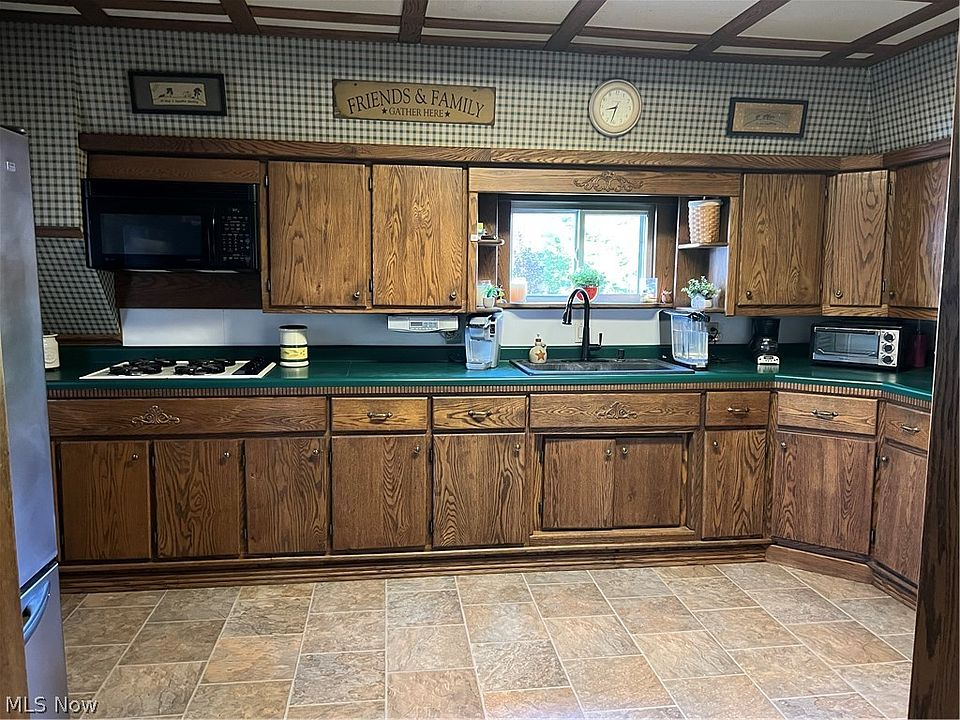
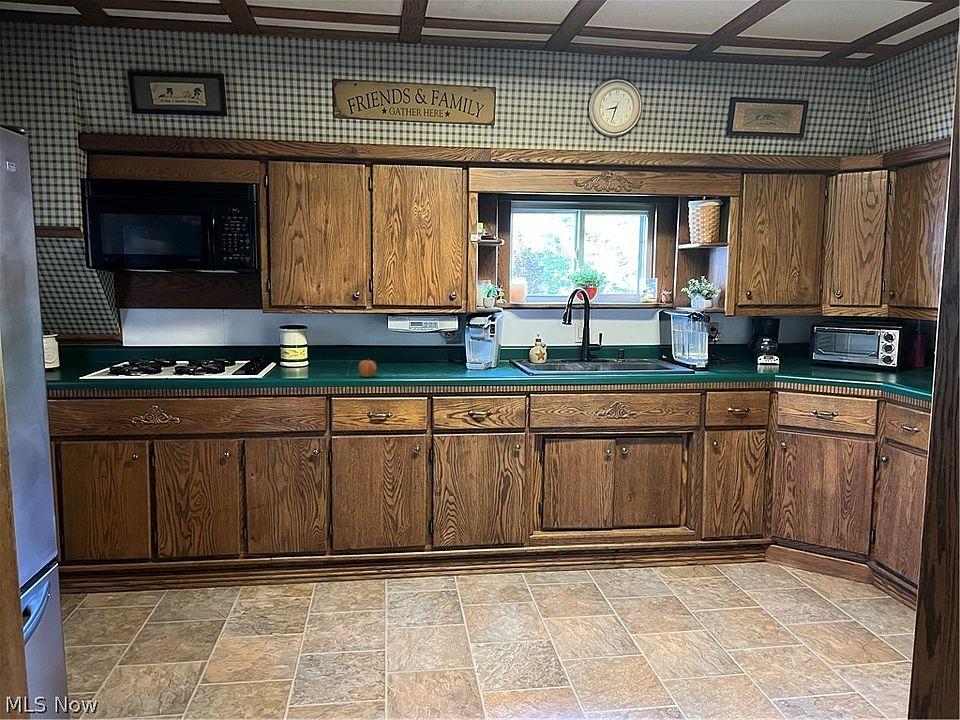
+ fruit (367, 367)
